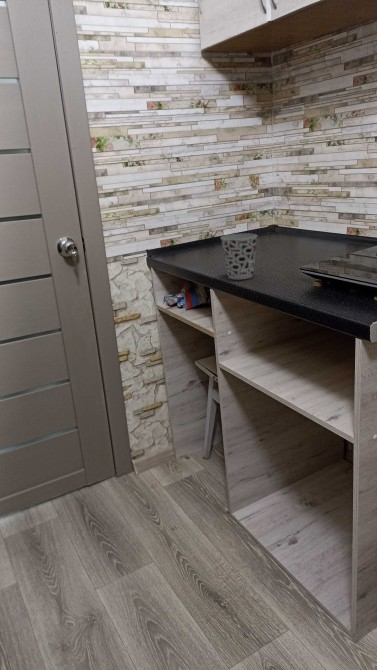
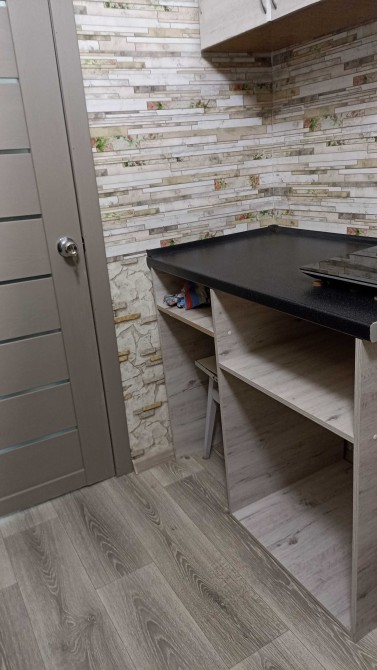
- cup (239, 256)
